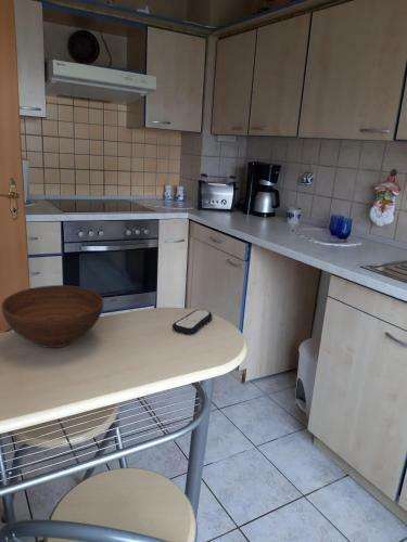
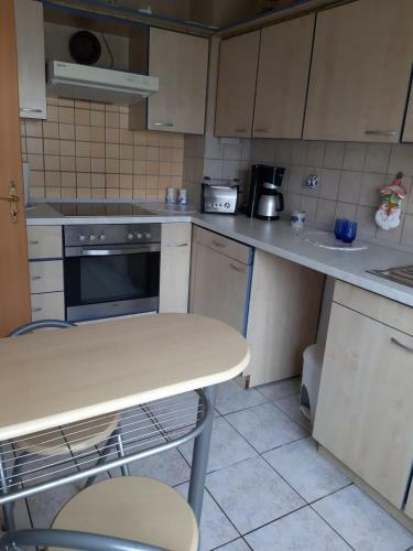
- remote control (193, 321)
- bowl (54, 321)
